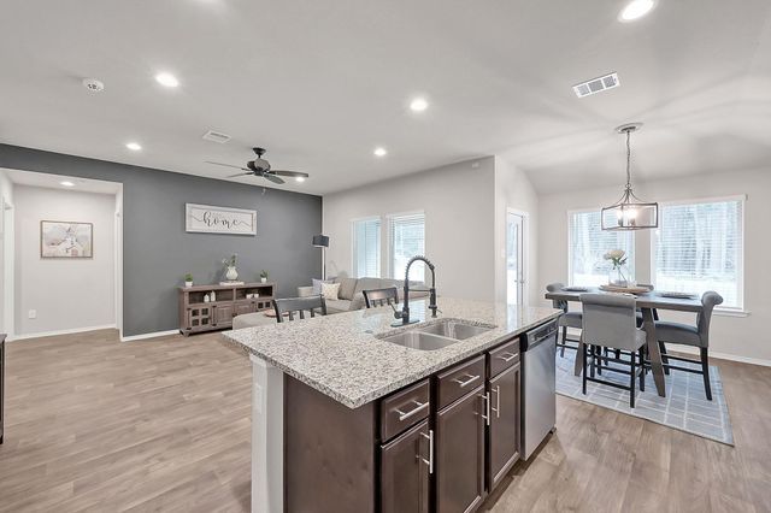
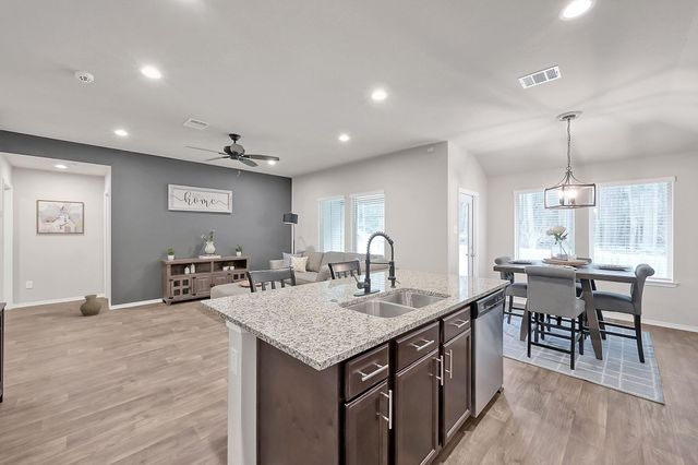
+ vase (91, 305)
